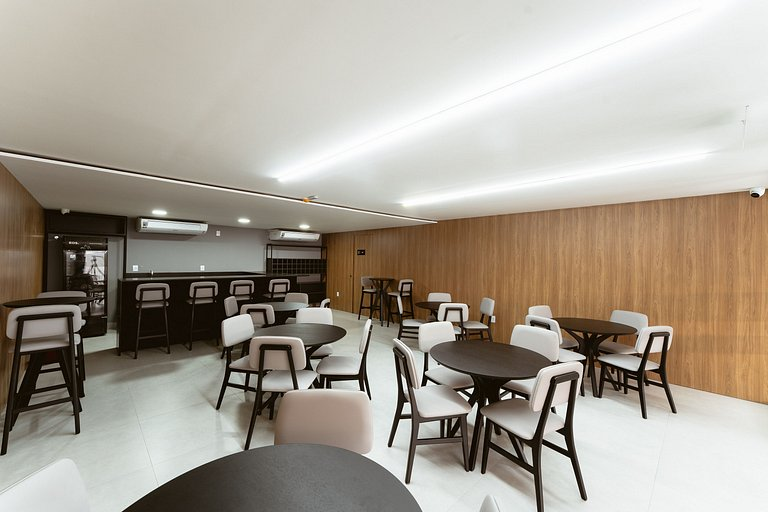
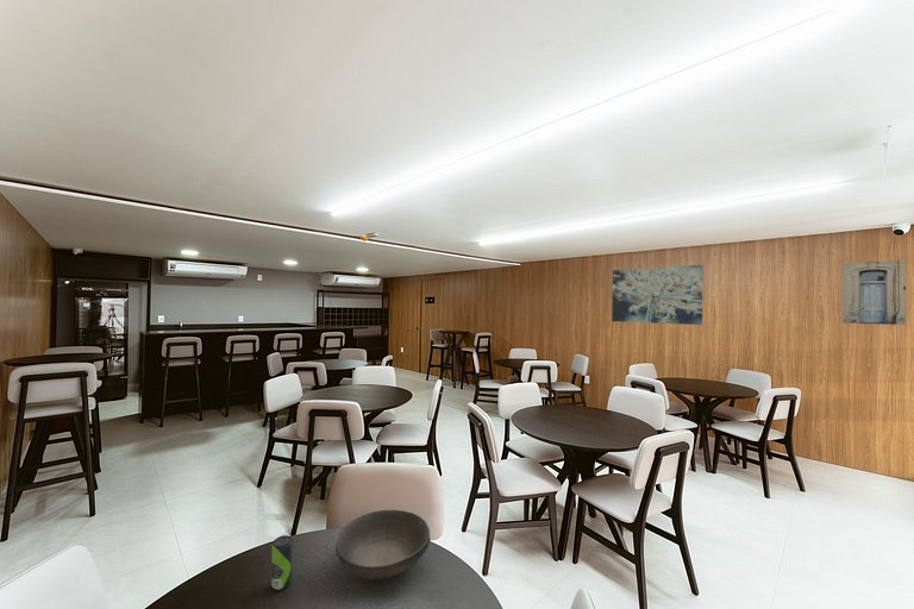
+ wall art (872, 293)
+ beverage can (281, 561)
+ bowl (383, 548)
+ wall art (653, 295)
